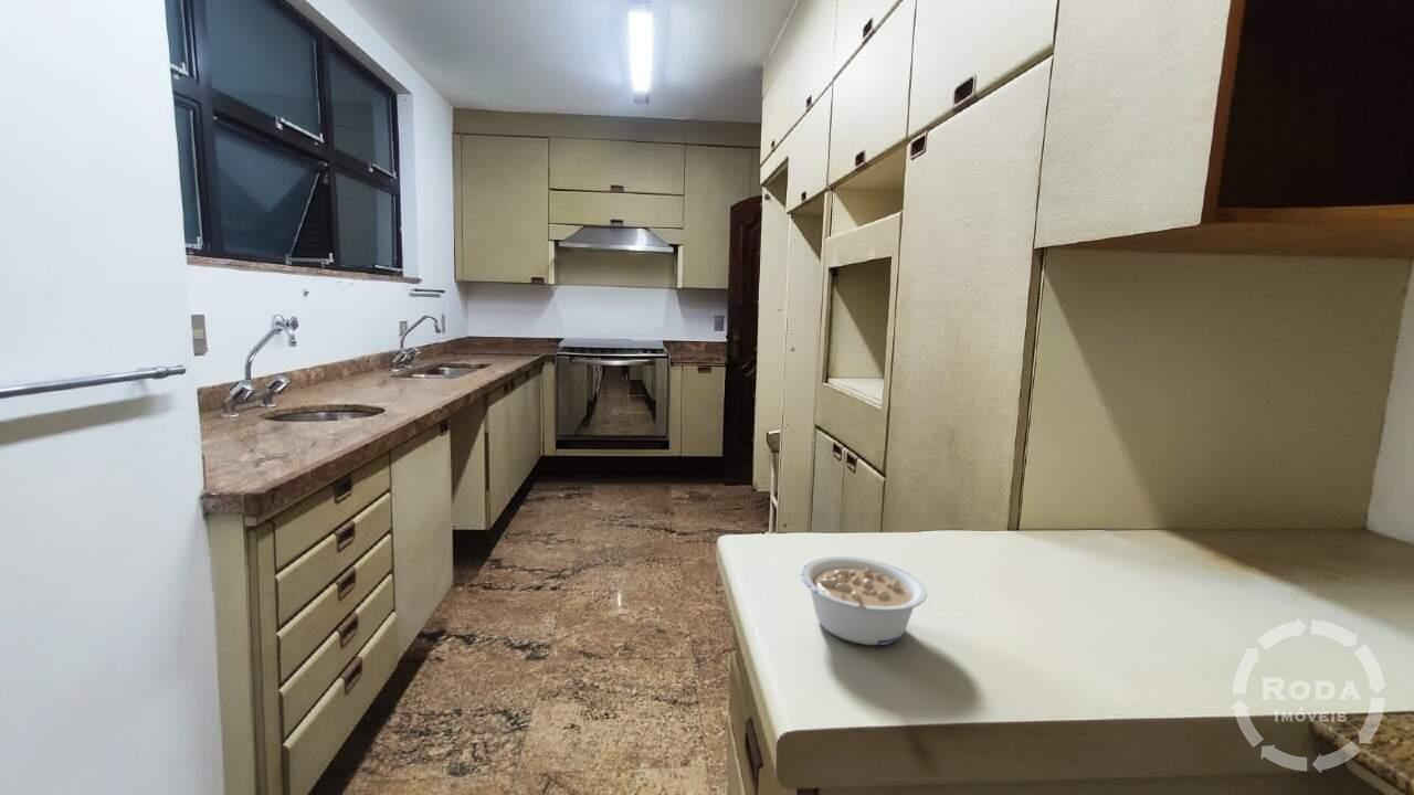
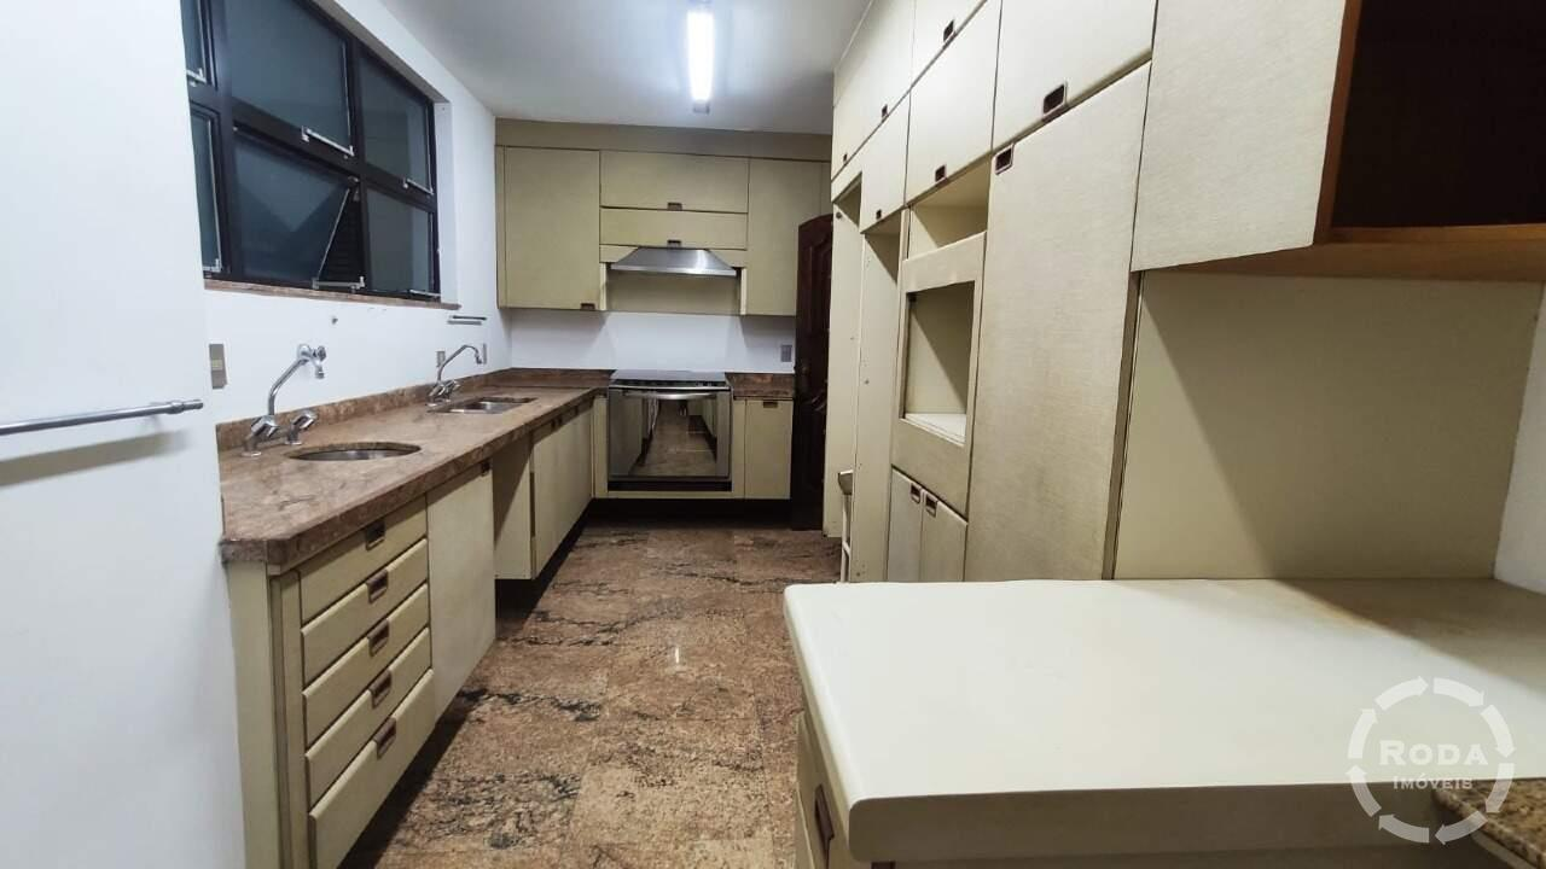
- legume (863, 598)
